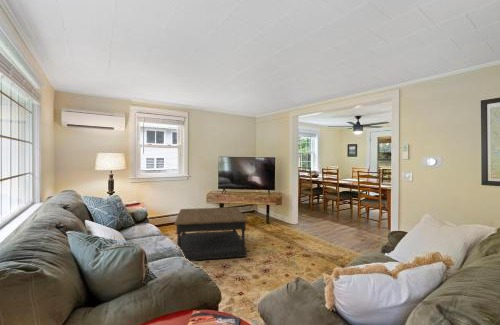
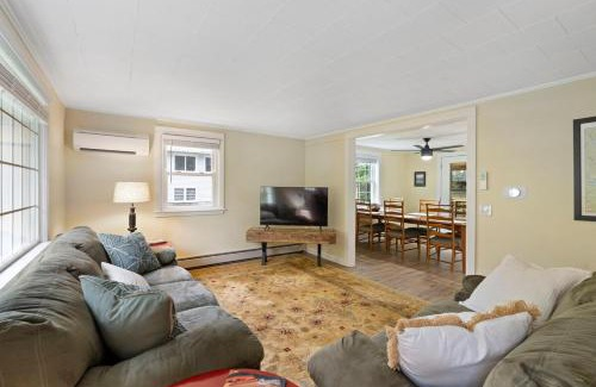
- coffee table (210, 230)
